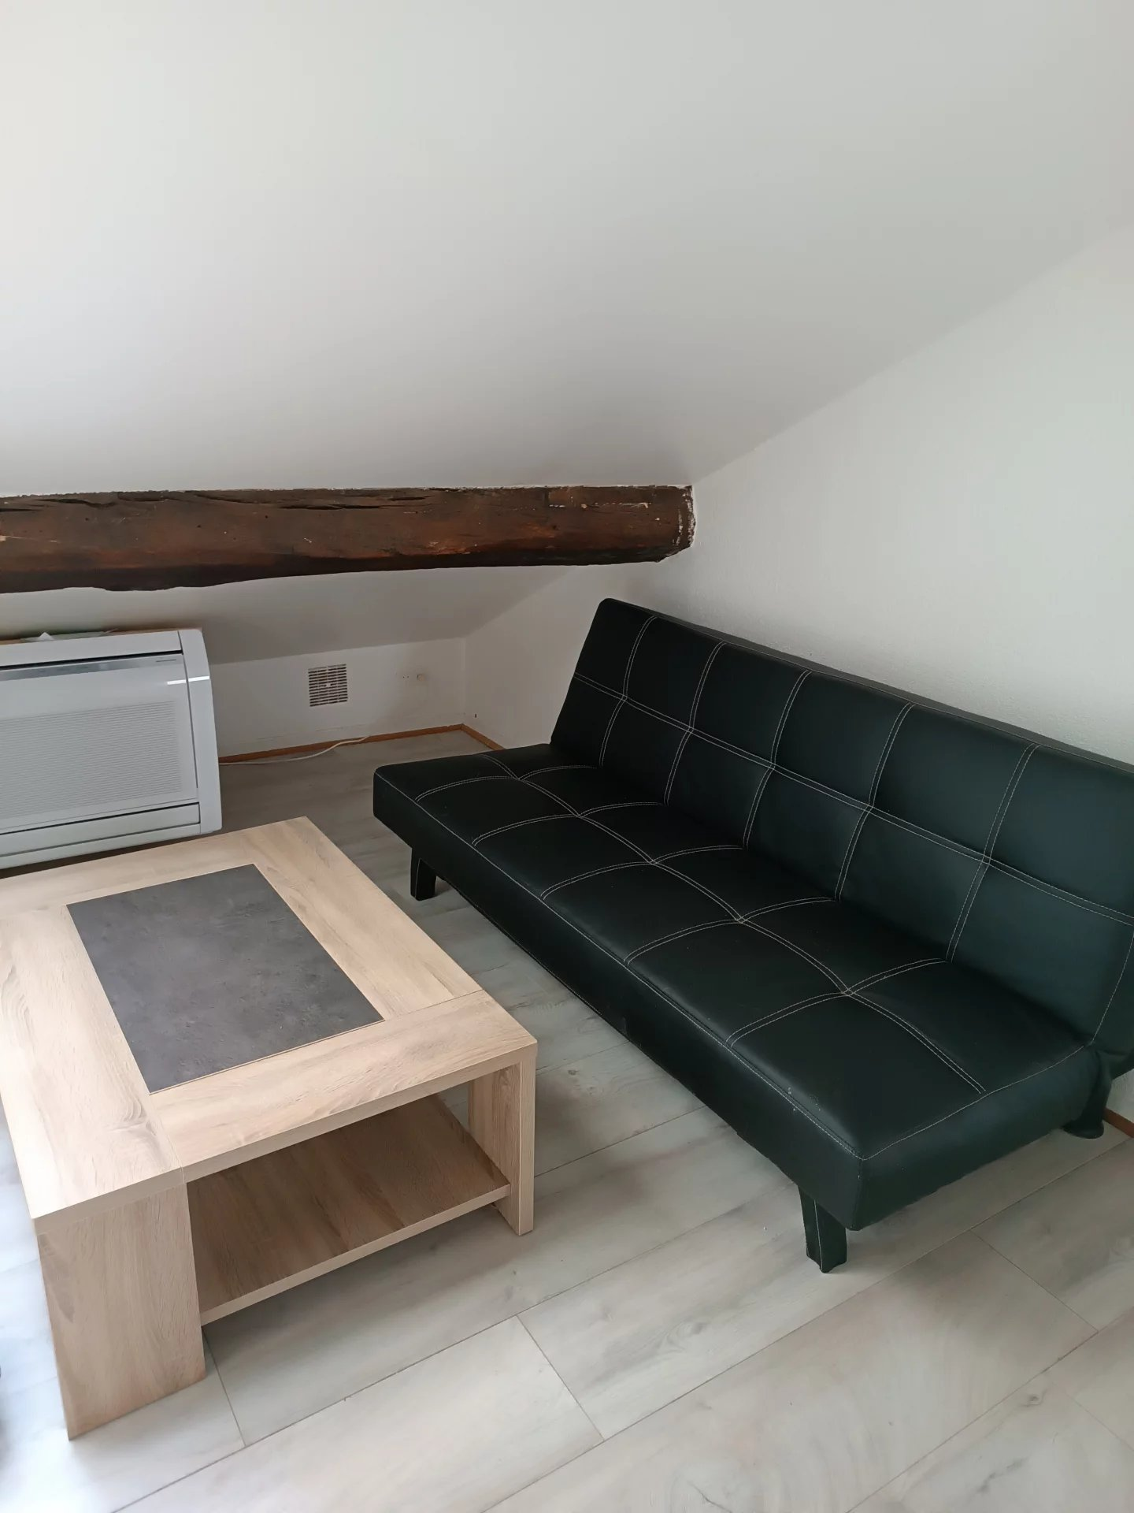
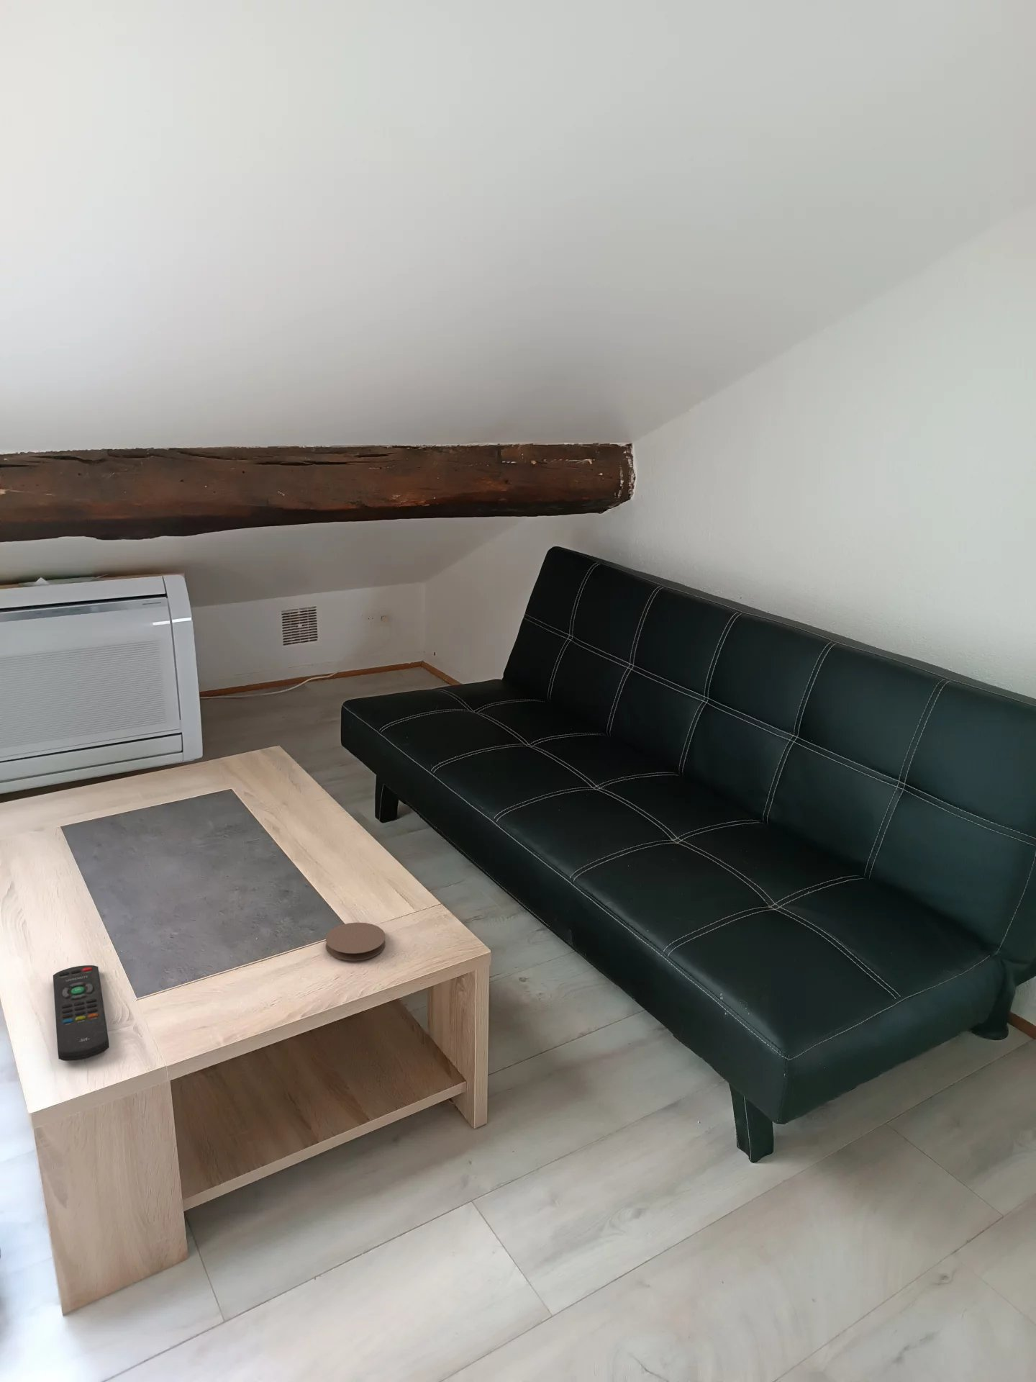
+ coaster (356, 941)
+ remote control (79, 1009)
